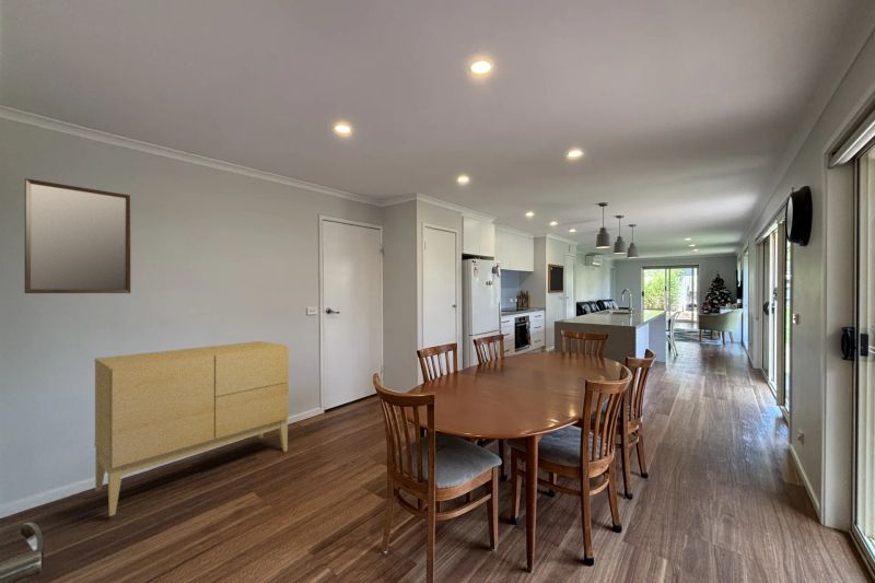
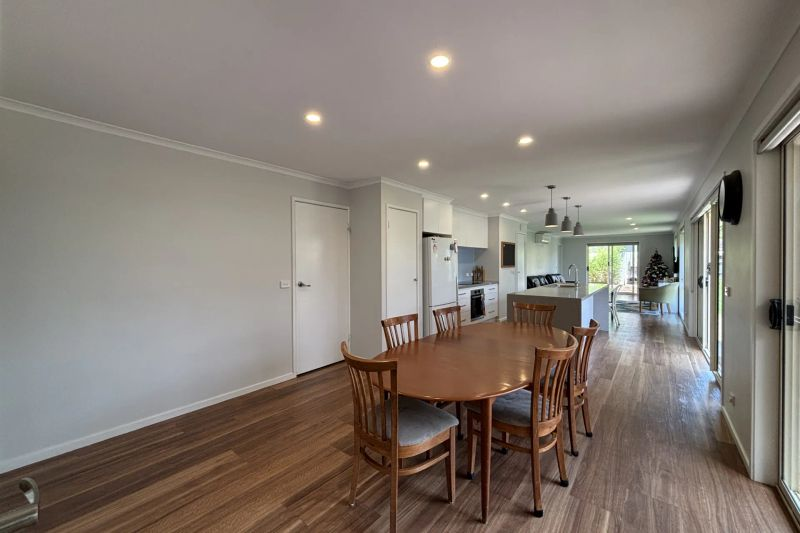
- home mirror (81, 241)
- sideboard (201, 410)
